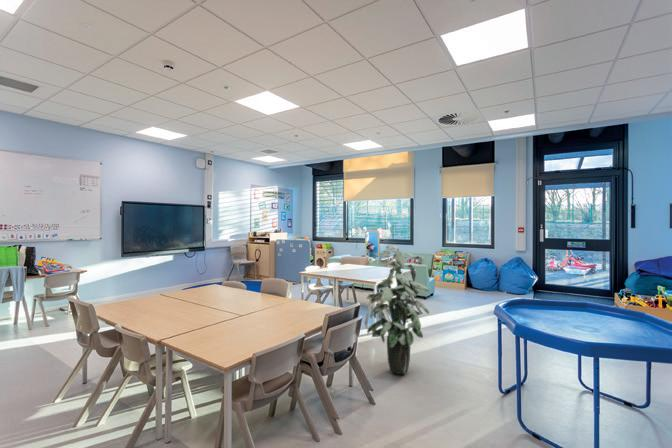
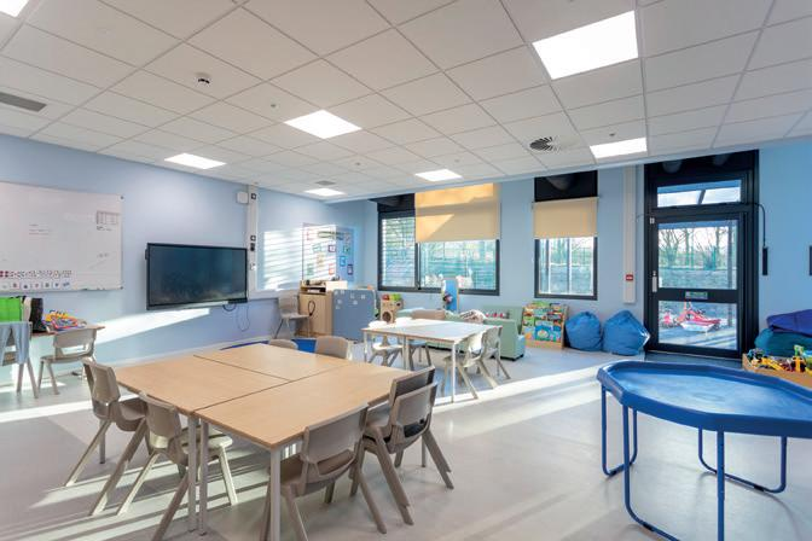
- indoor plant (395, 306)
